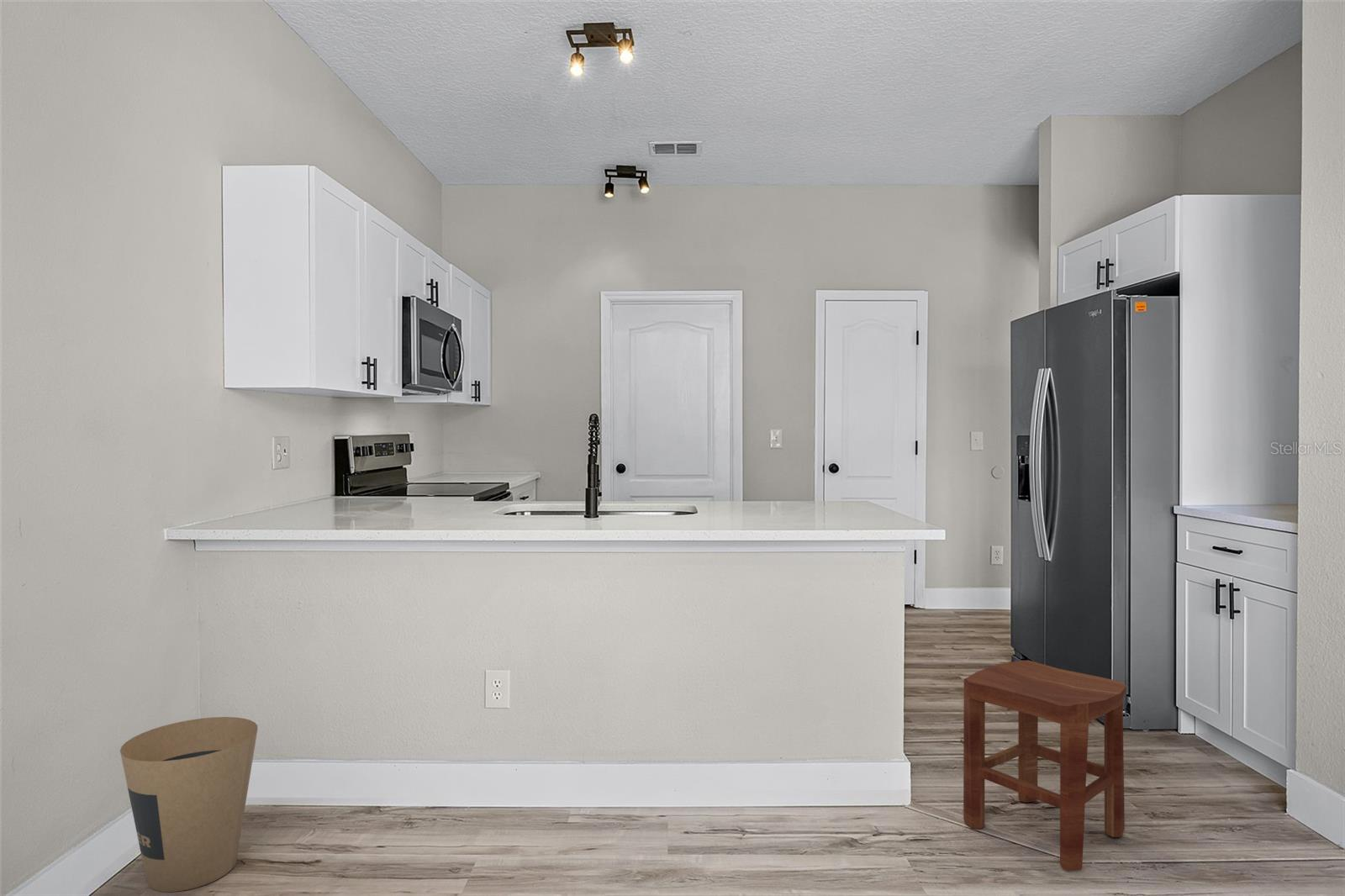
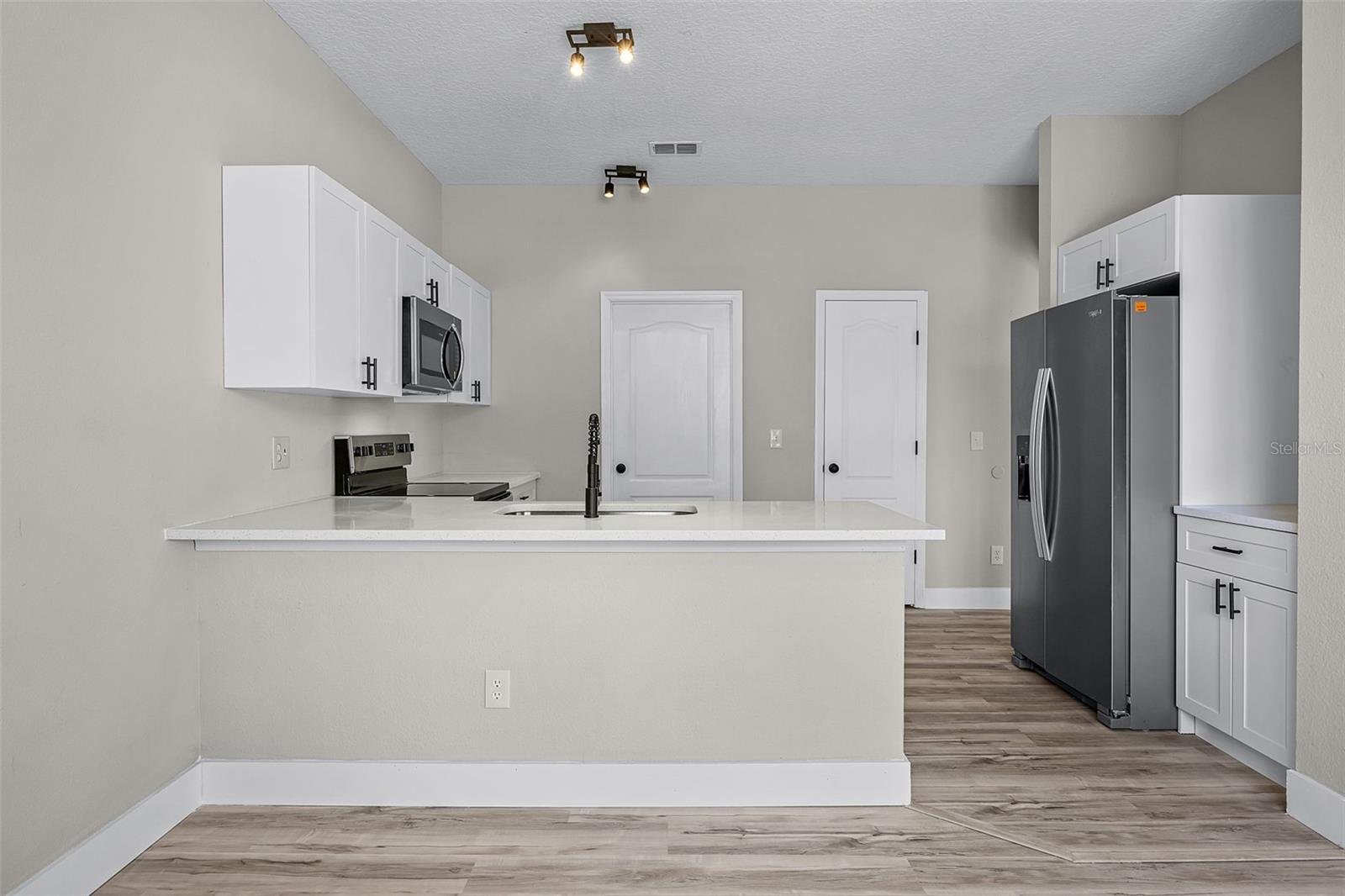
- stool (1046, 754)
- trash can (192, 804)
